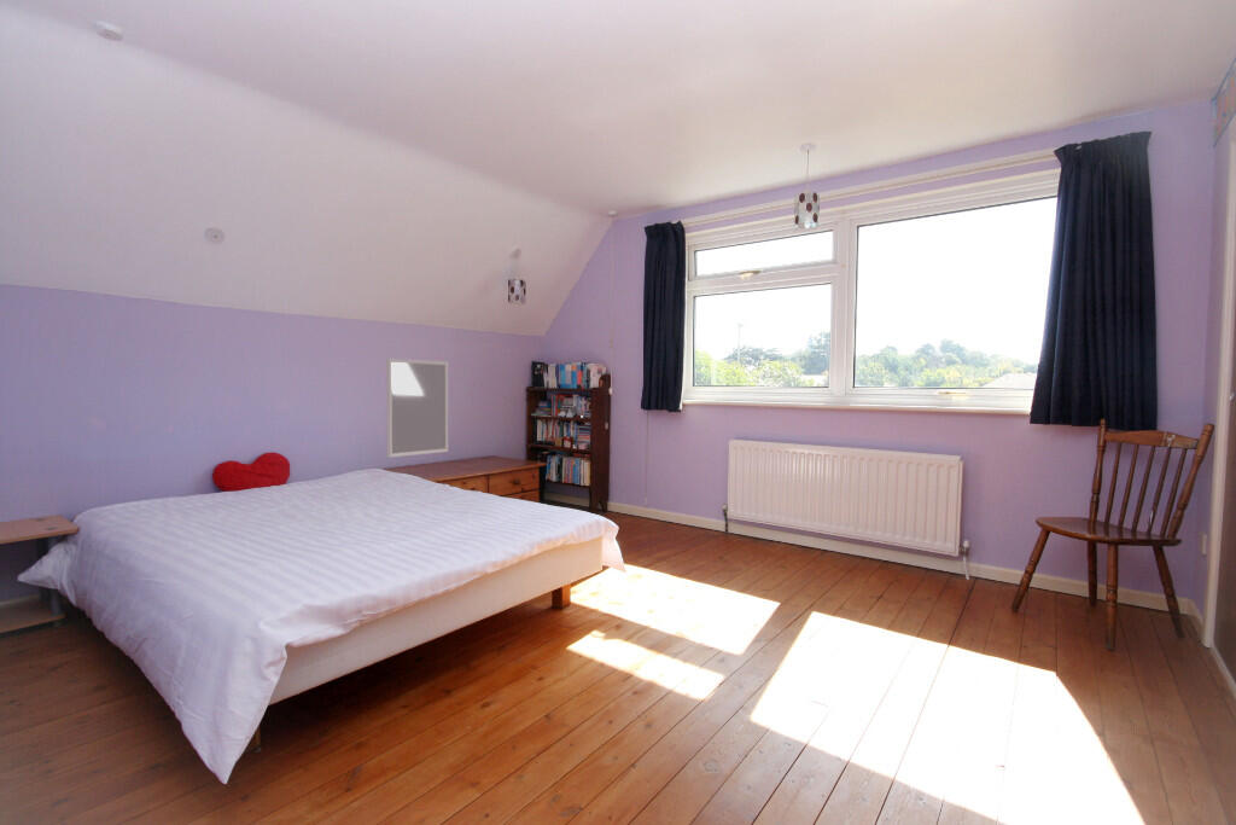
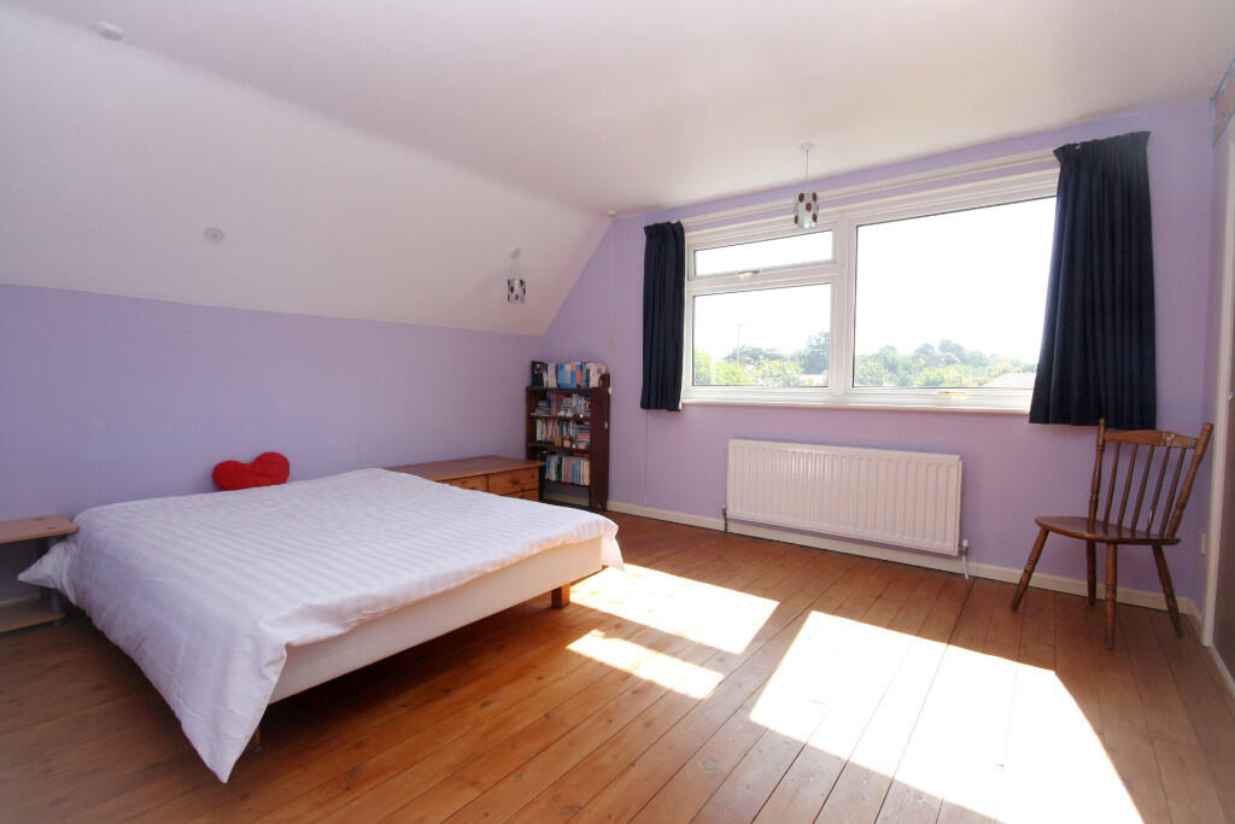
- home mirror (418, 407)
